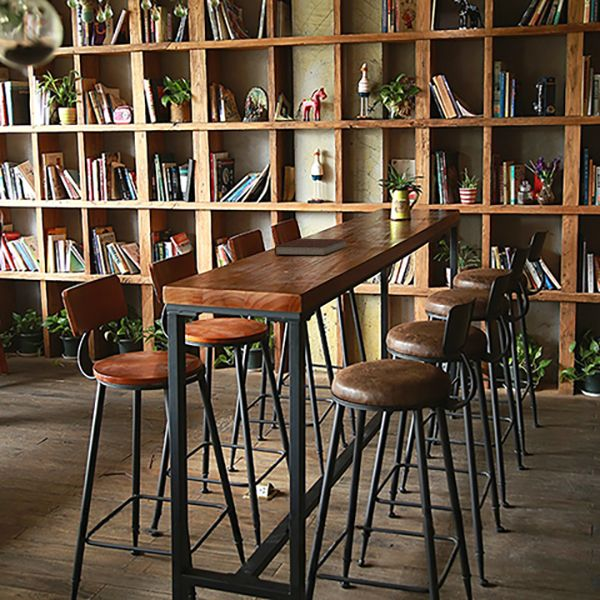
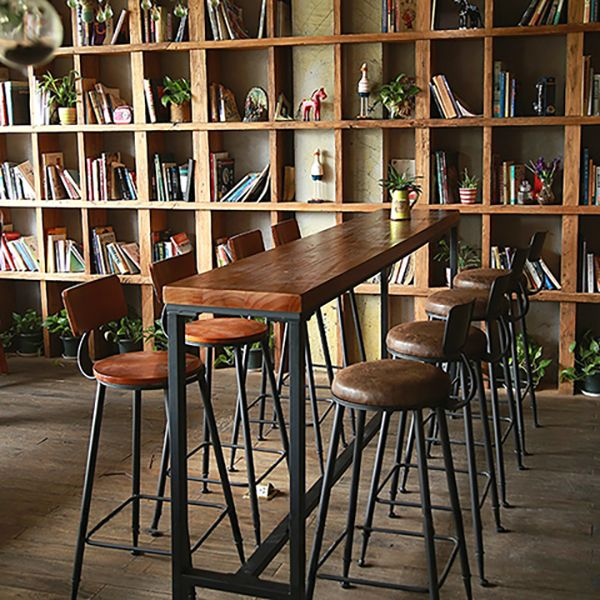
- notebook (311, 246)
